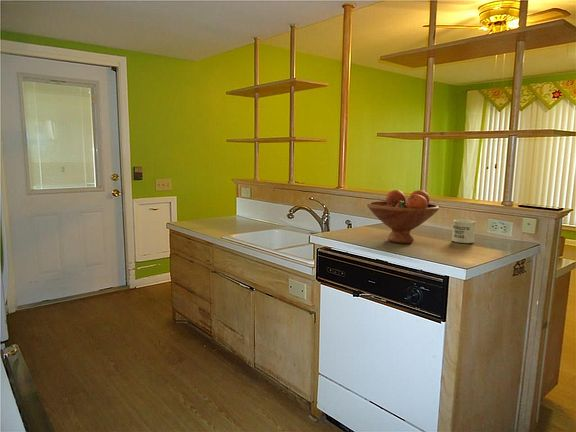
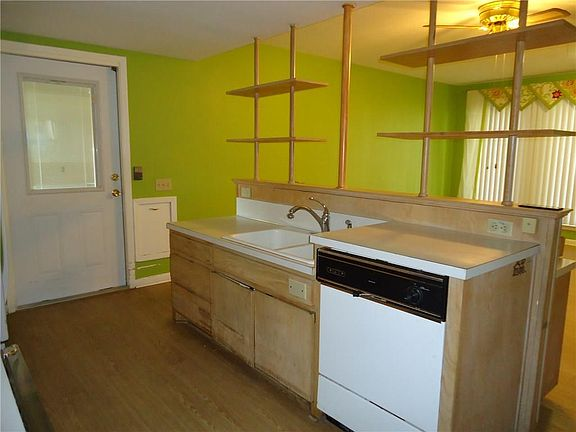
- fruit bowl (401, 216)
- mug (465, 230)
